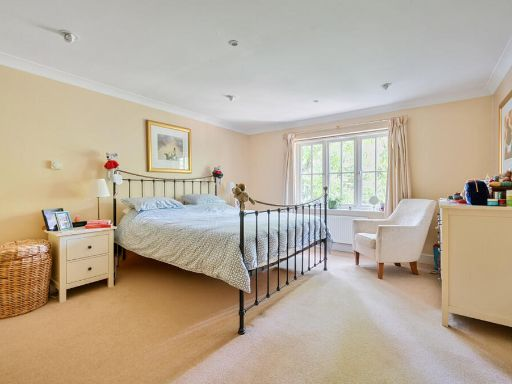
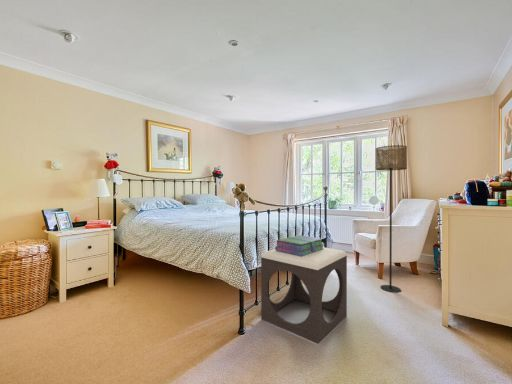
+ footstool (304, 283)
+ floor lamp (390, 218)
+ stack of books (299, 244)
